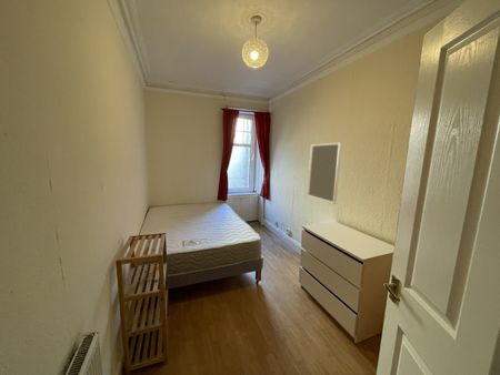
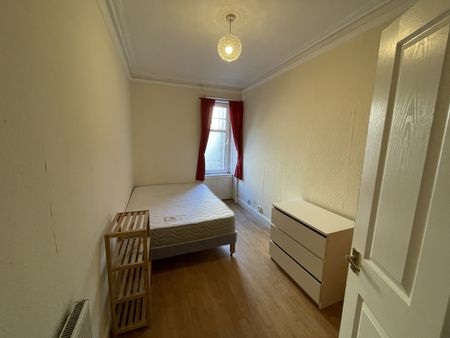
- home mirror (322, 172)
